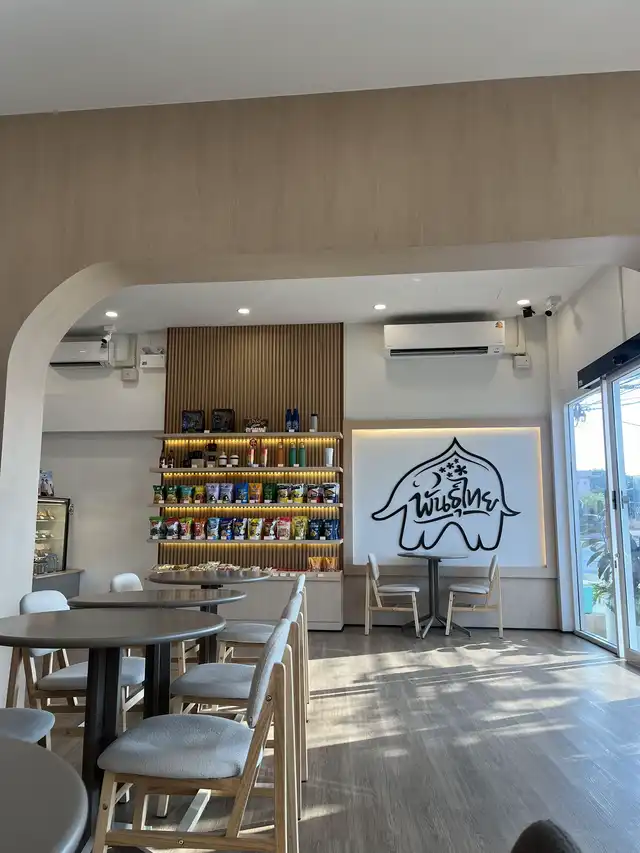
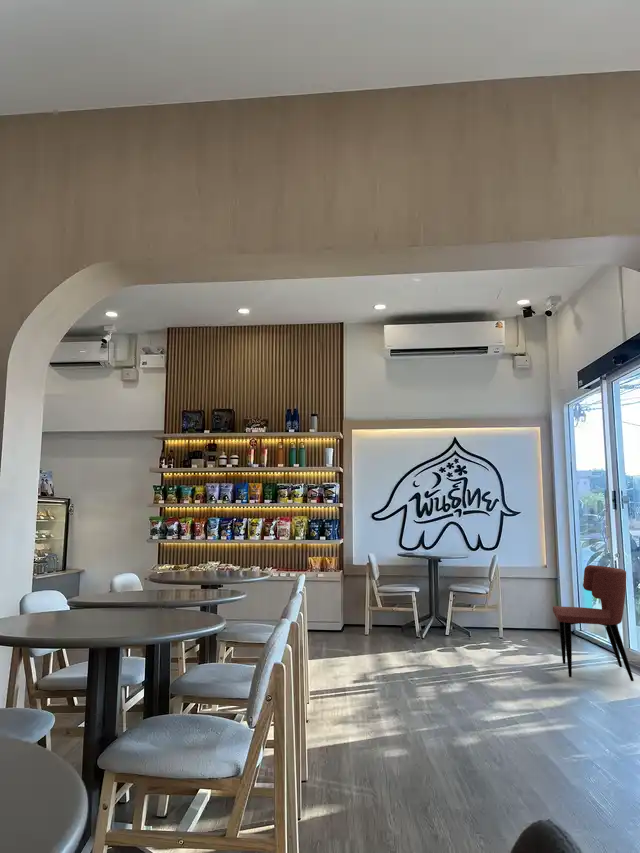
+ dining chair (589, 619)
